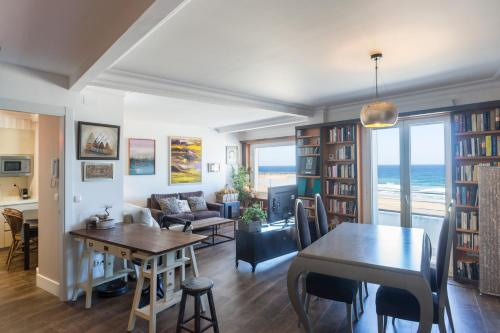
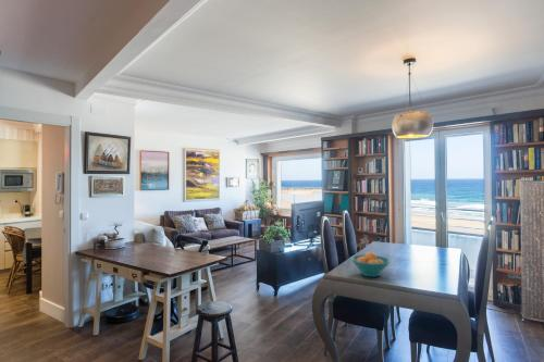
+ fruit bowl (370, 263)
